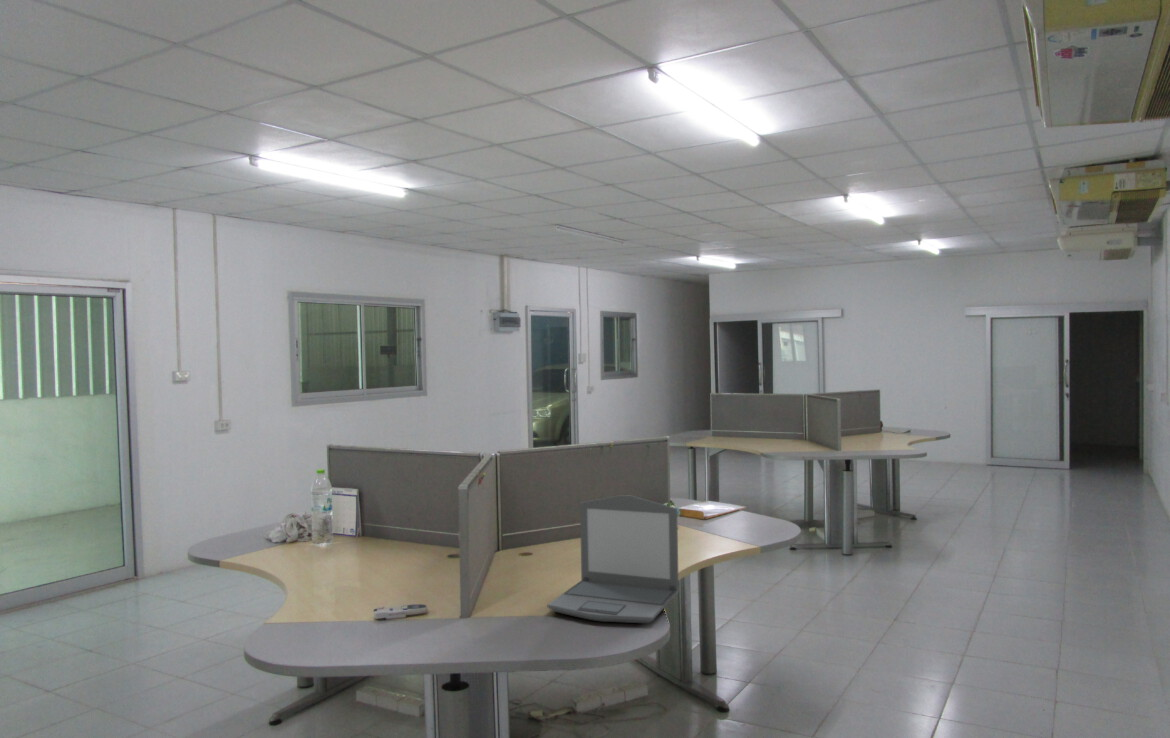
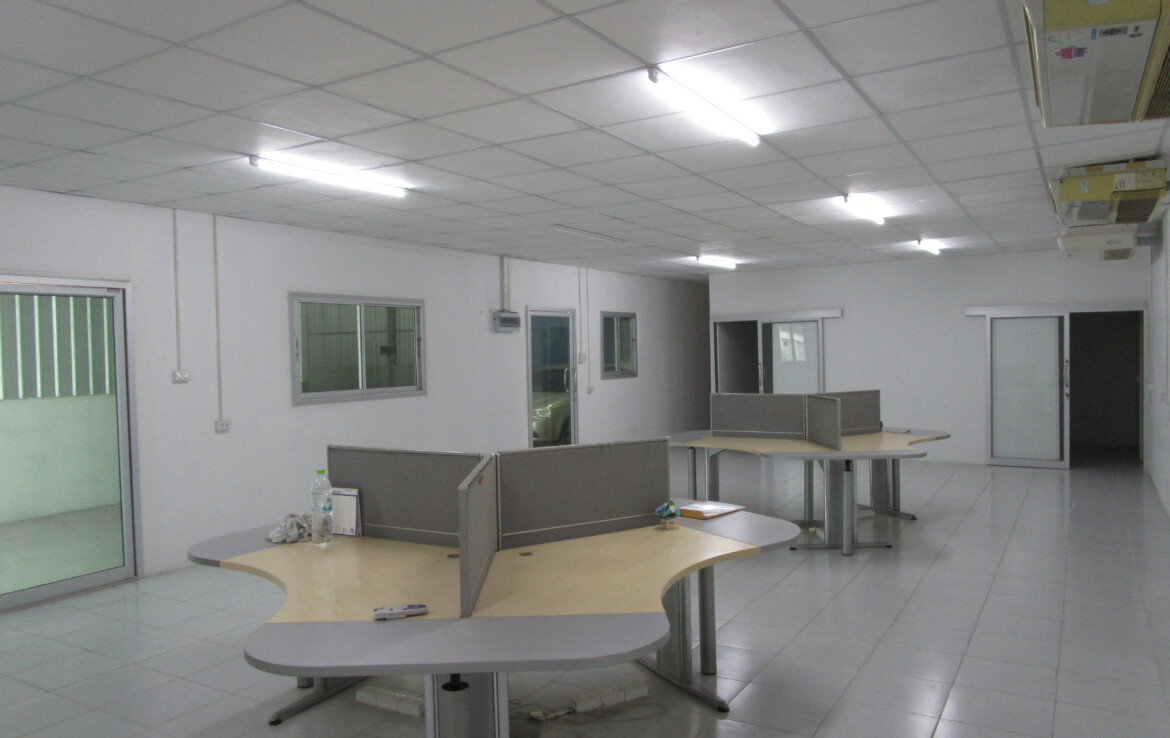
- laptop (612, 554)
